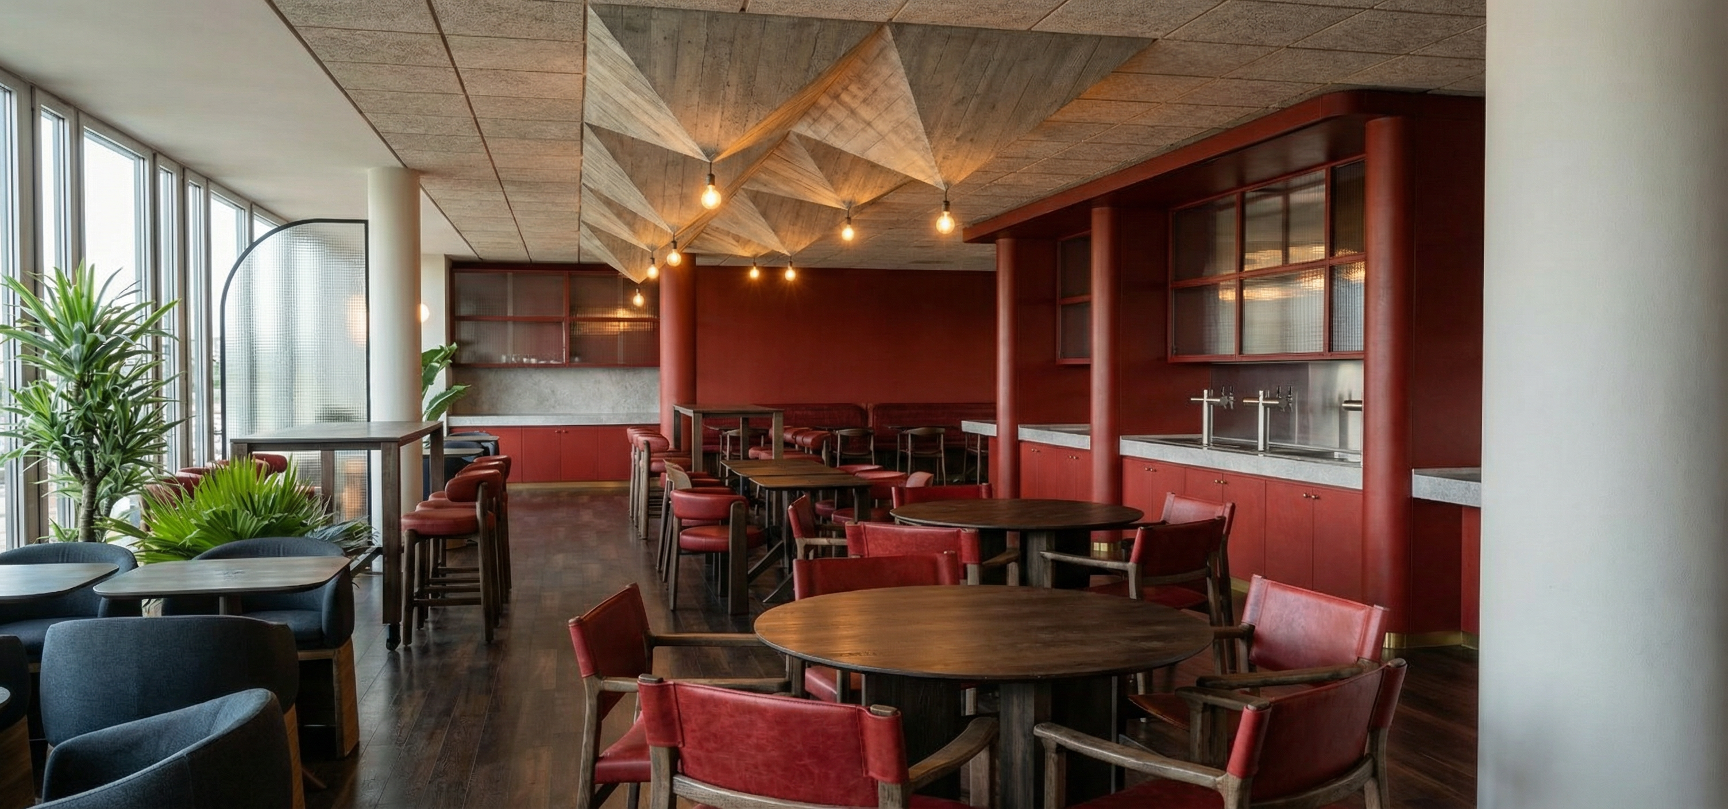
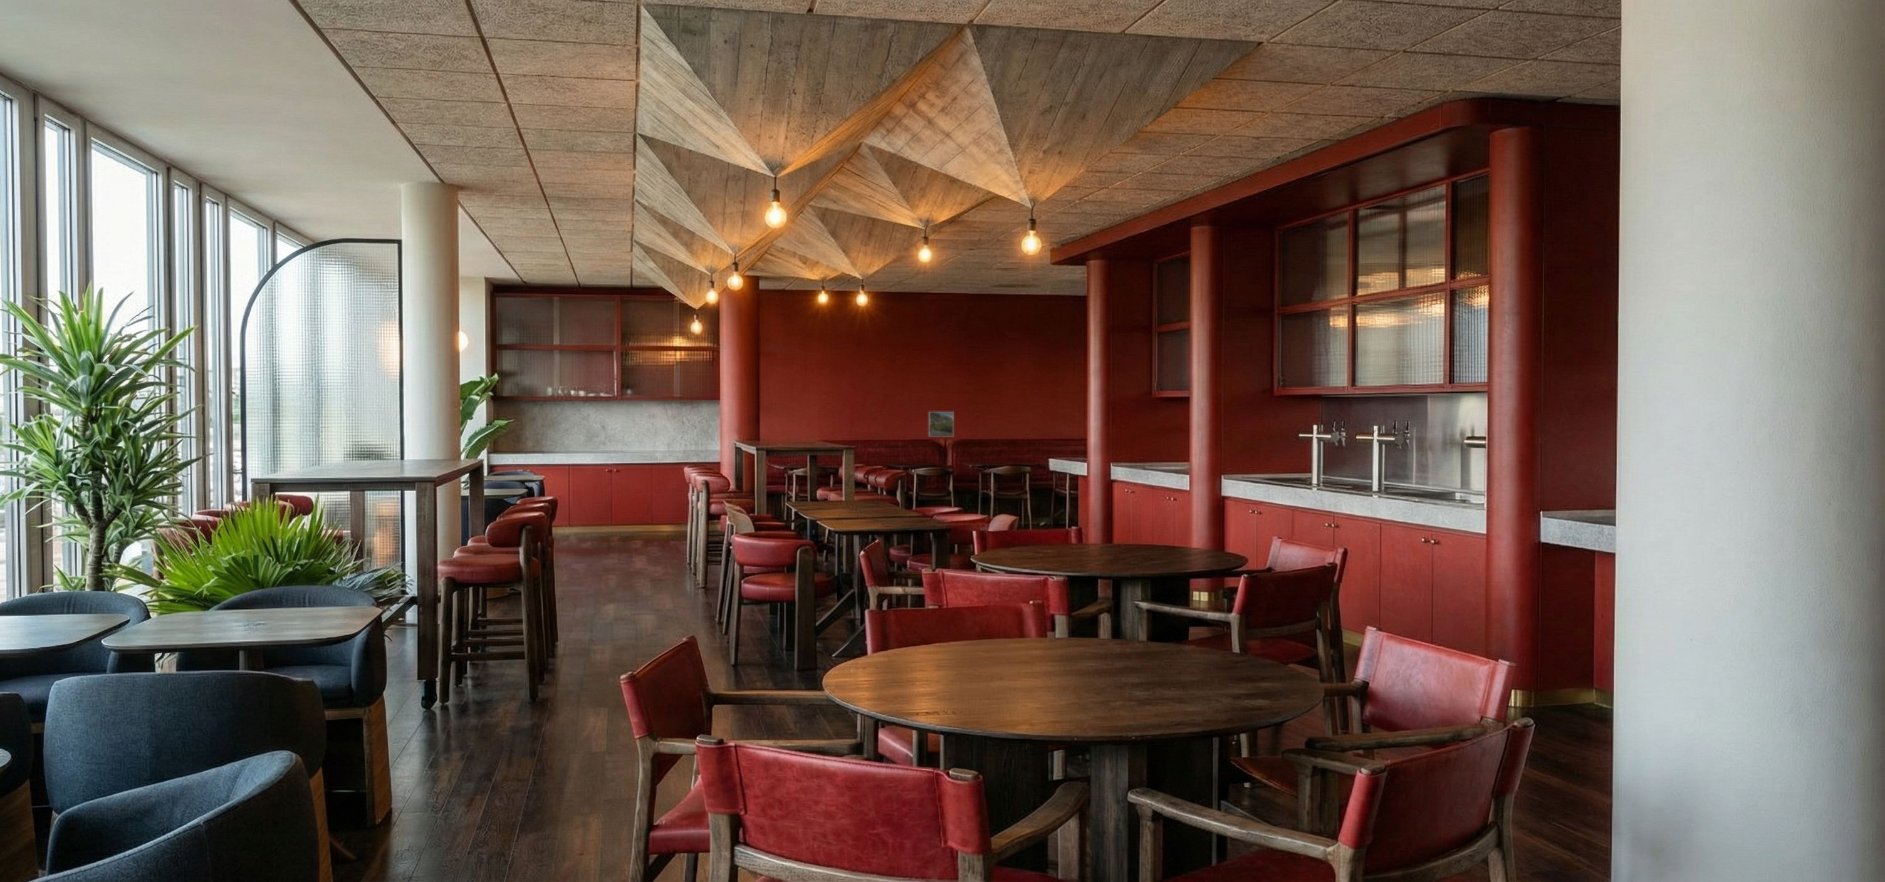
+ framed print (940, 424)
